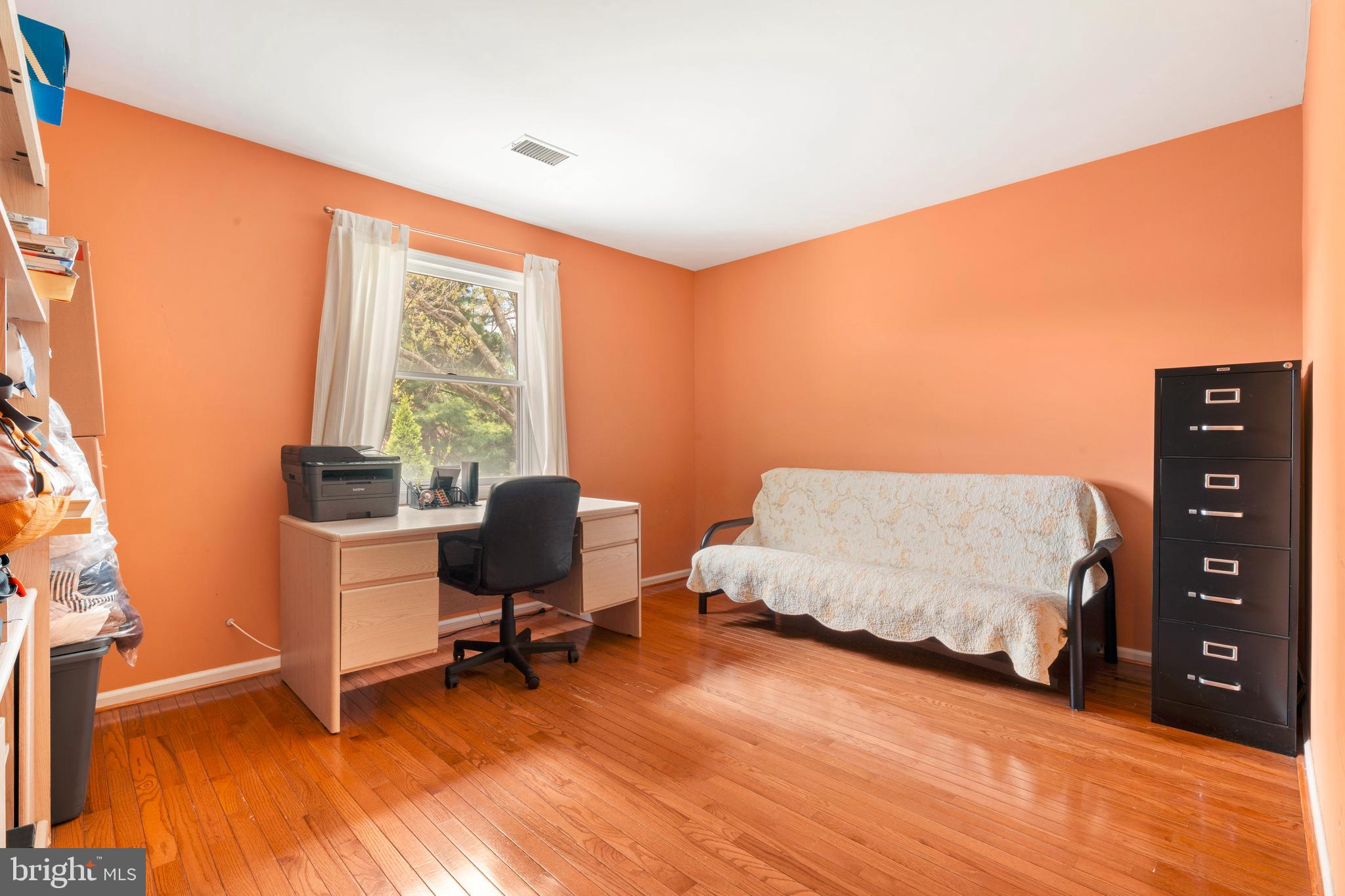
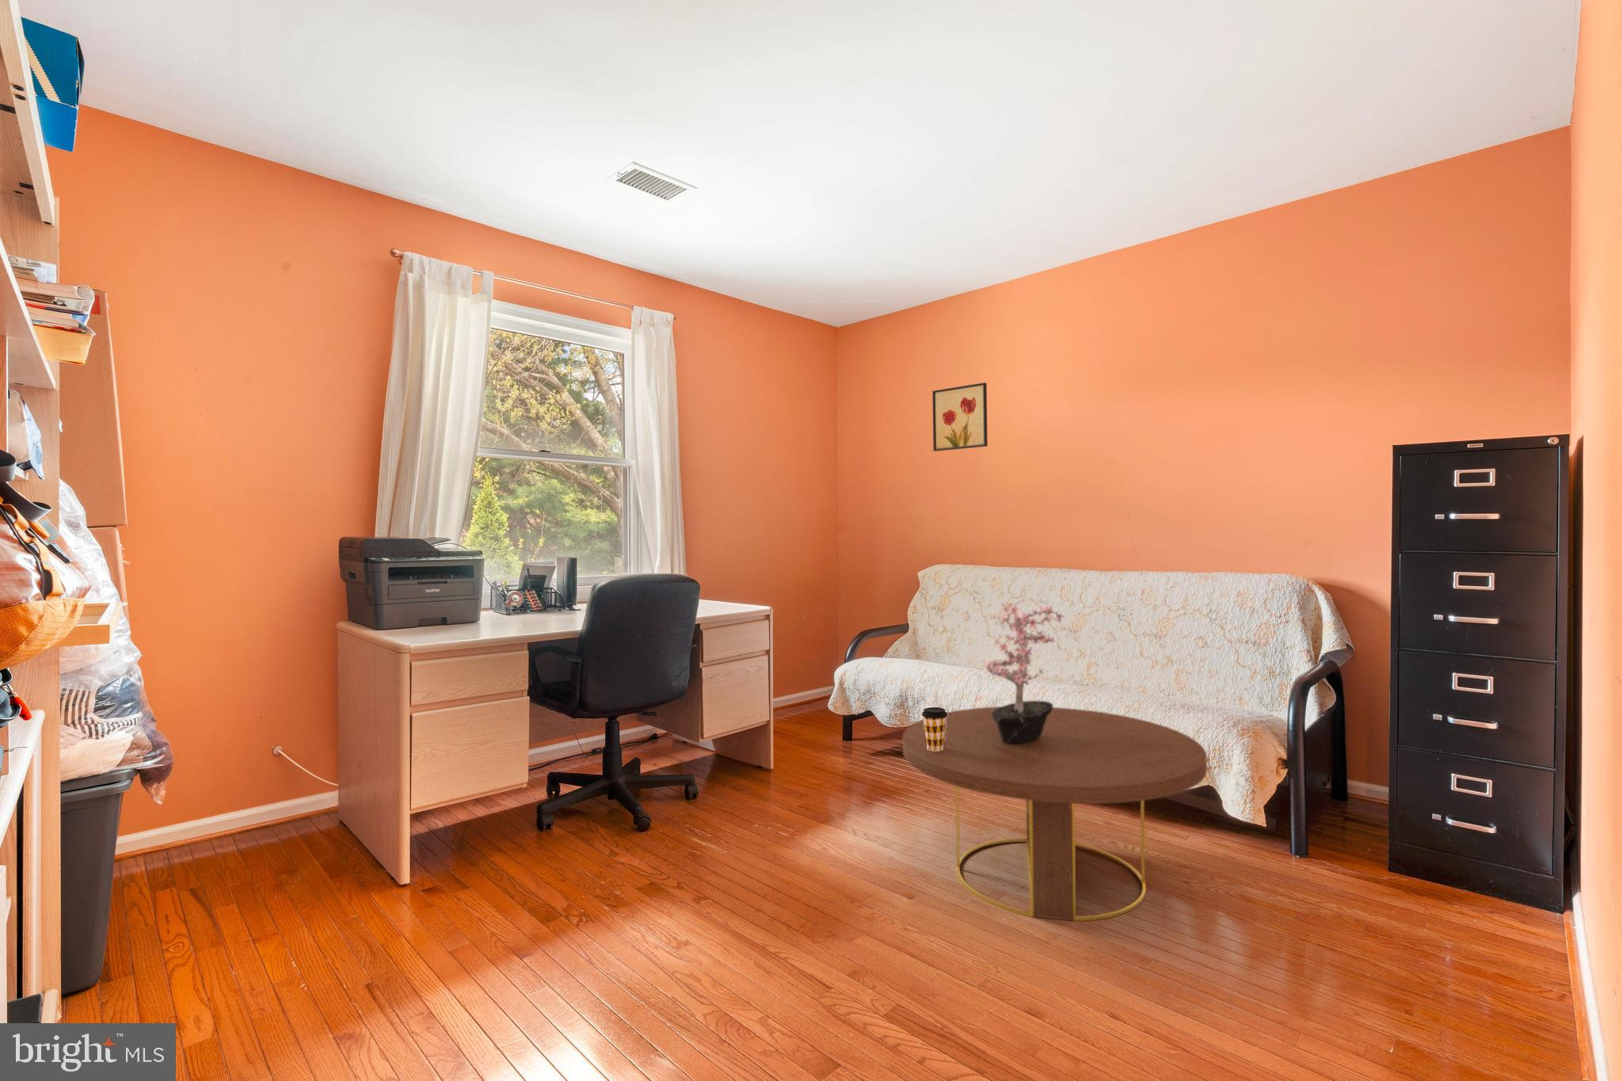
+ potted plant (1024, 662)
+ wall art (960, 417)
+ coffee cup (935, 729)
+ coffee table (1047, 807)
